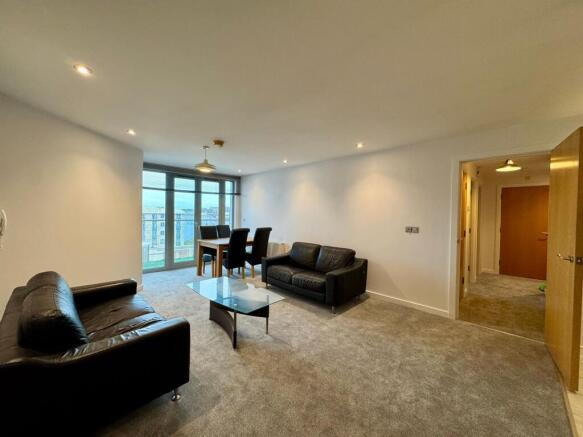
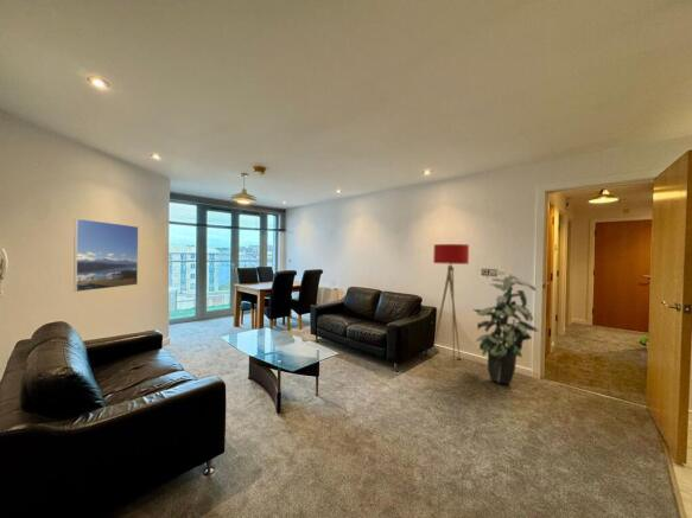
+ floor lamp (449, 302)
+ indoor plant (502, 325)
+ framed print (109, 255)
